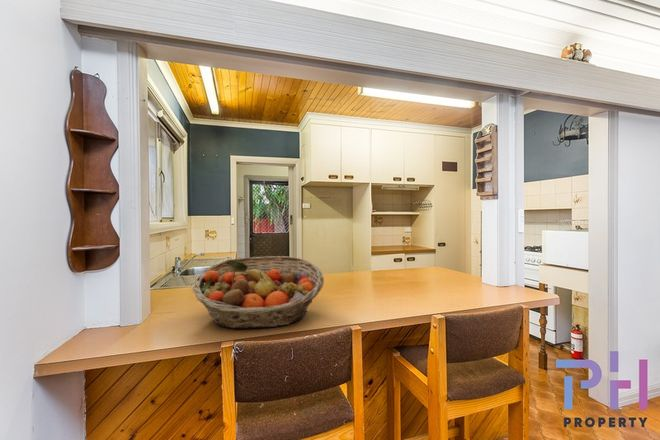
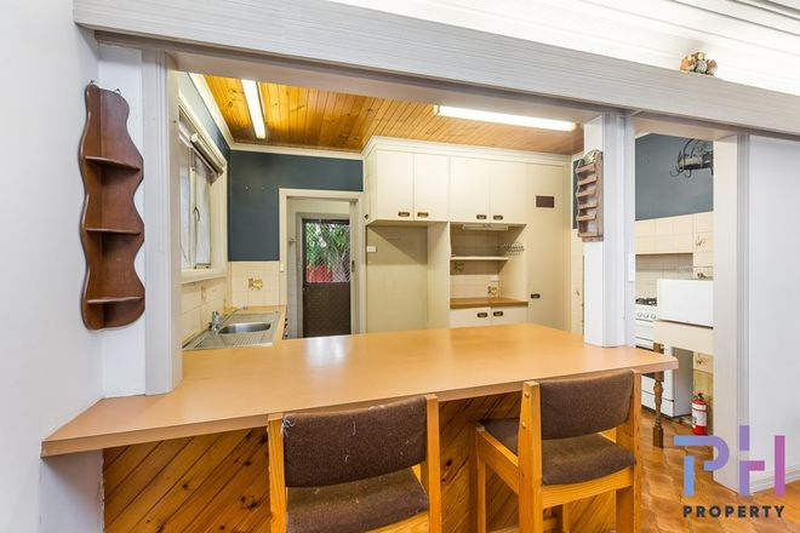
- fruit basket (261, 288)
